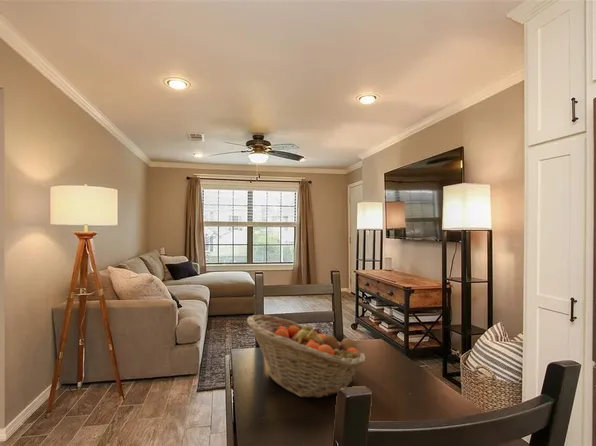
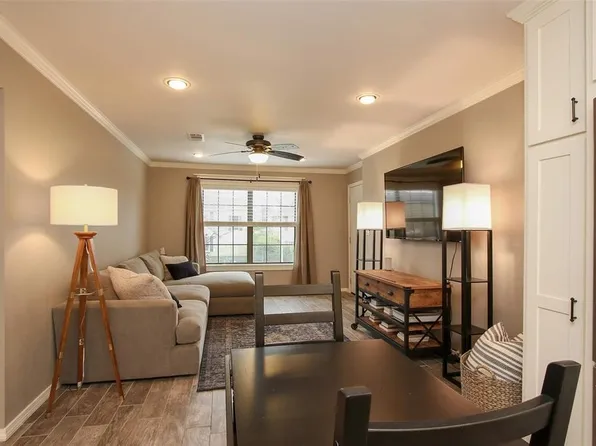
- fruit basket (303, 347)
